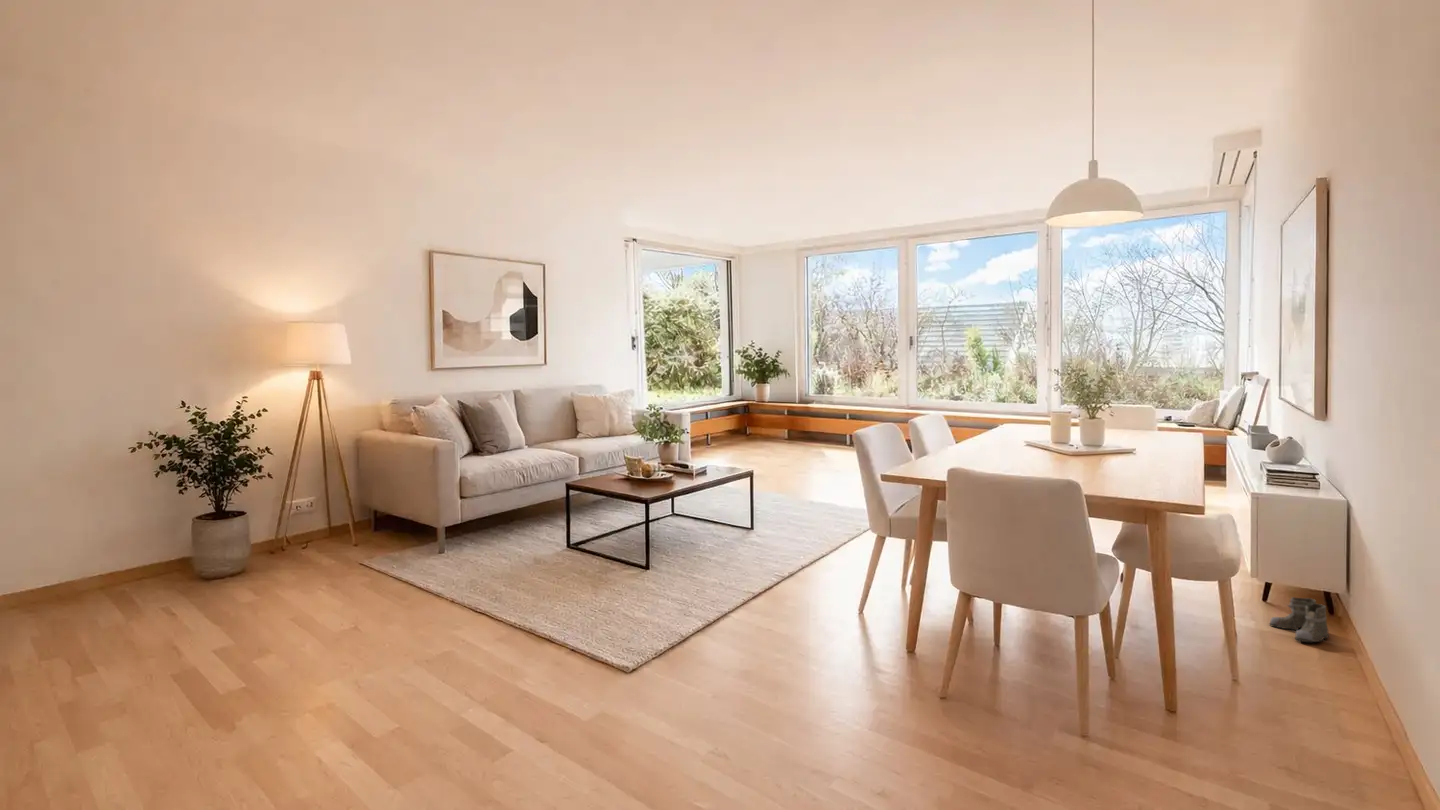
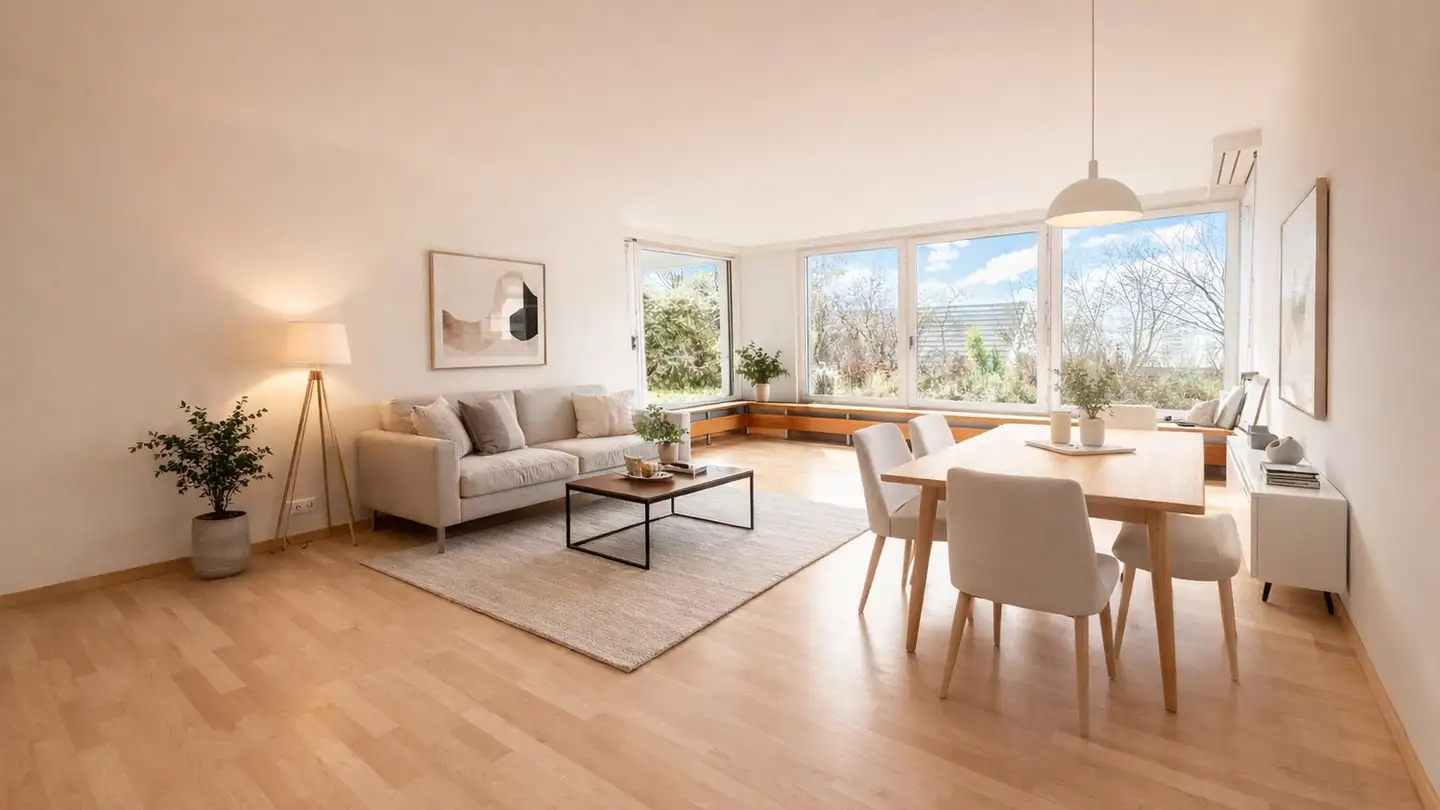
- boots (1300, 617)
